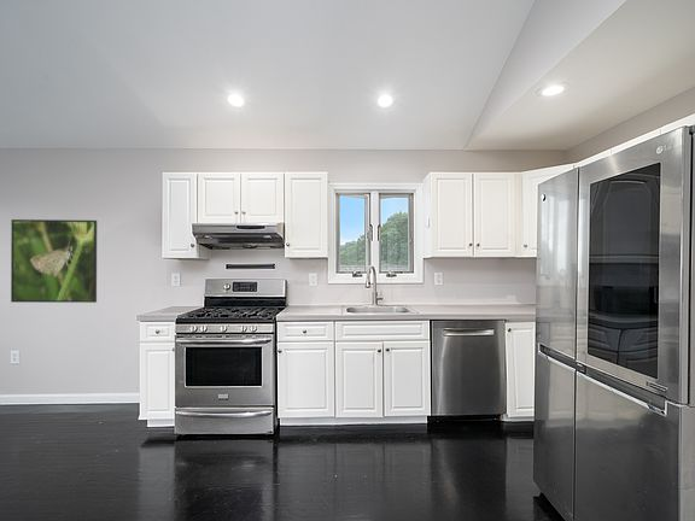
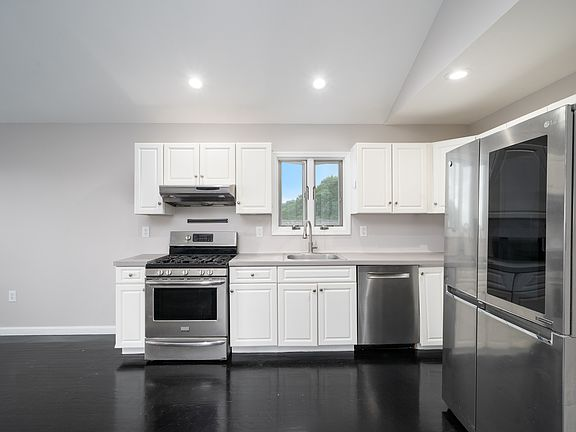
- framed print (54, 260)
